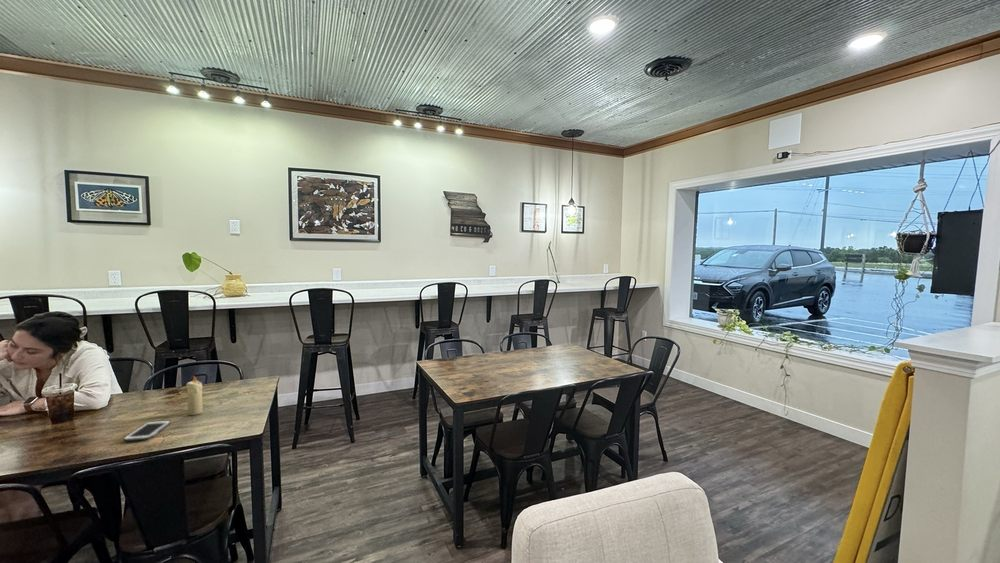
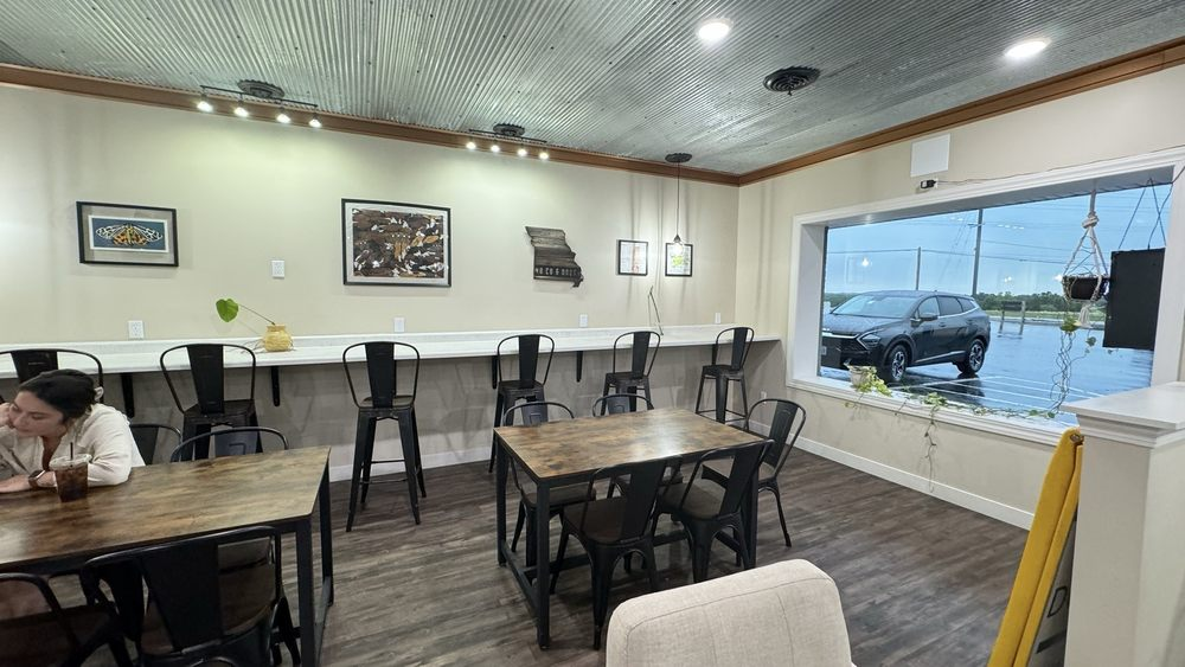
- candle (194, 394)
- cell phone (148, 430)
